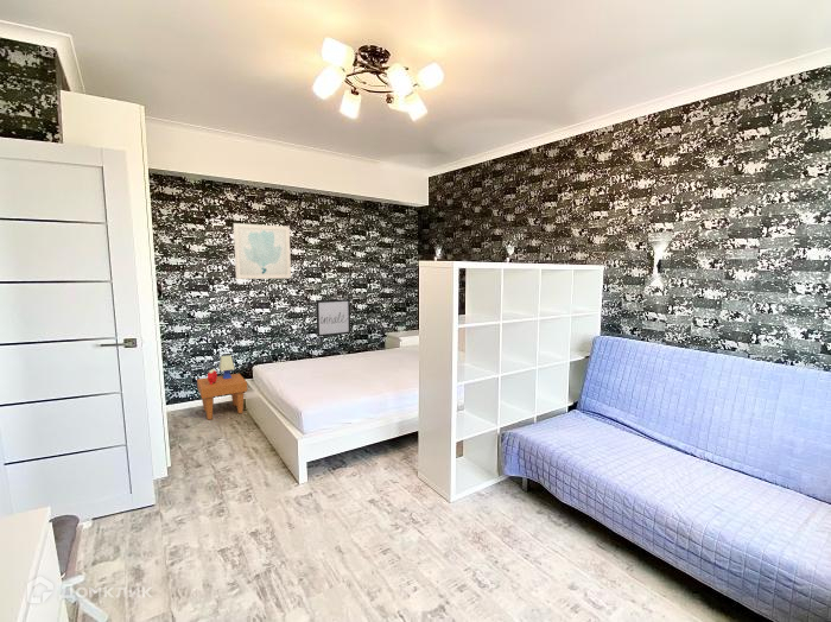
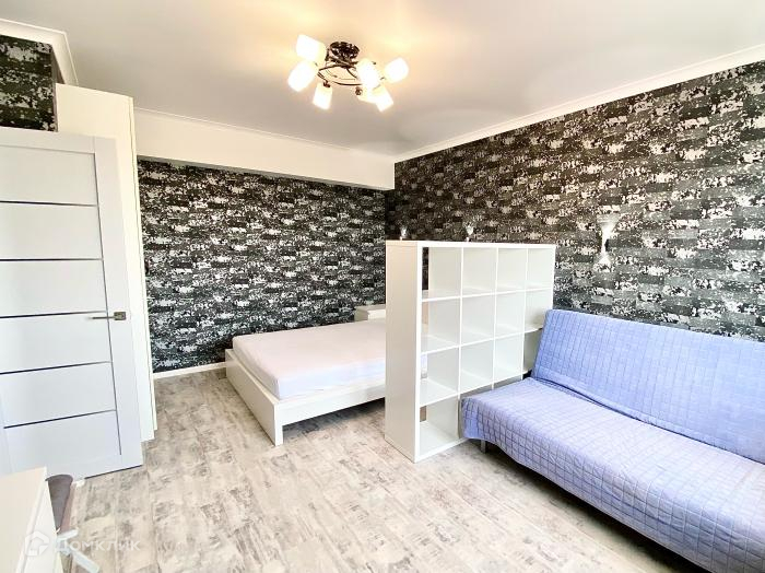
- side table (221, 385)
- wall art (262, 252)
- wall art (334, 317)
